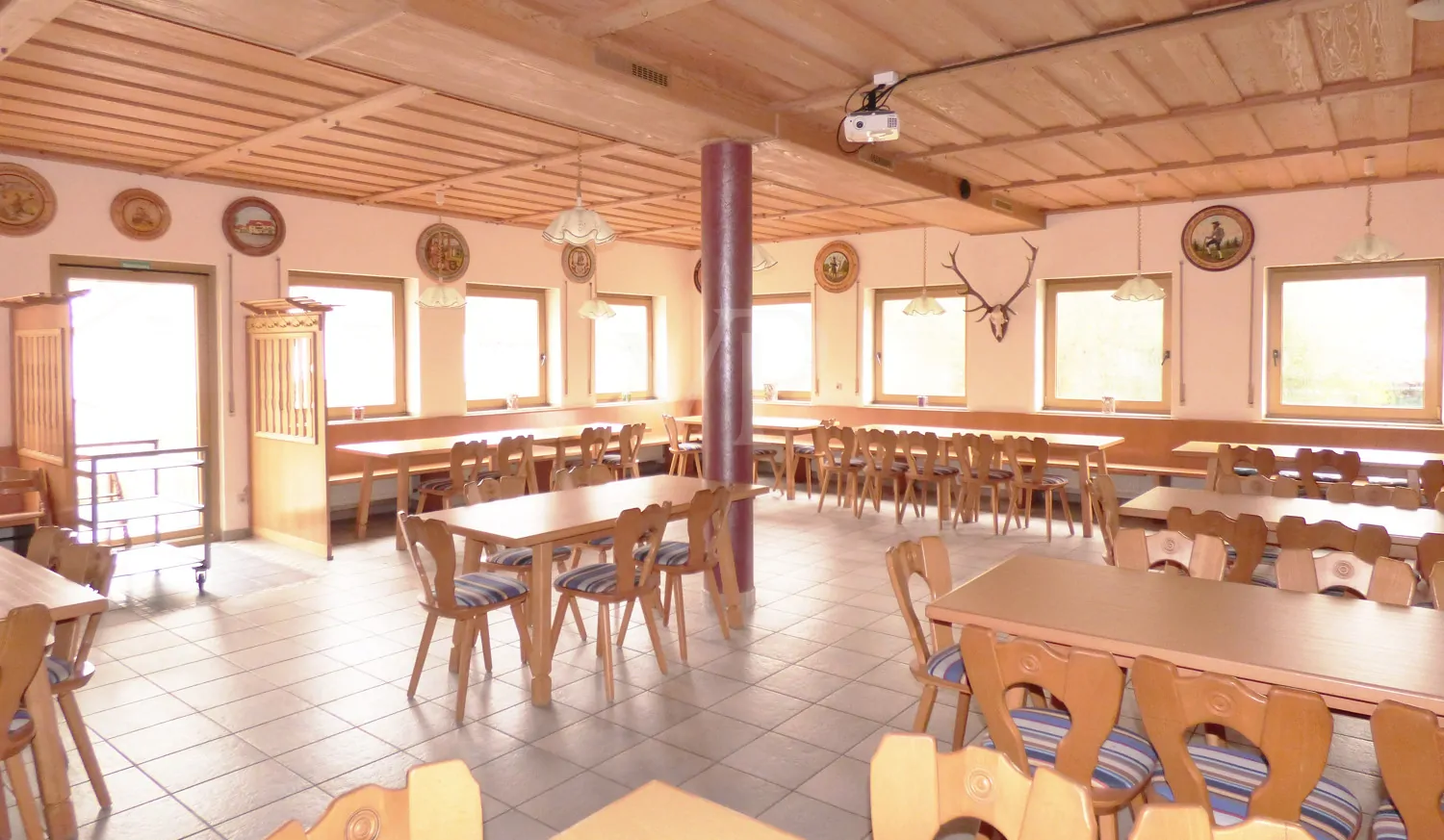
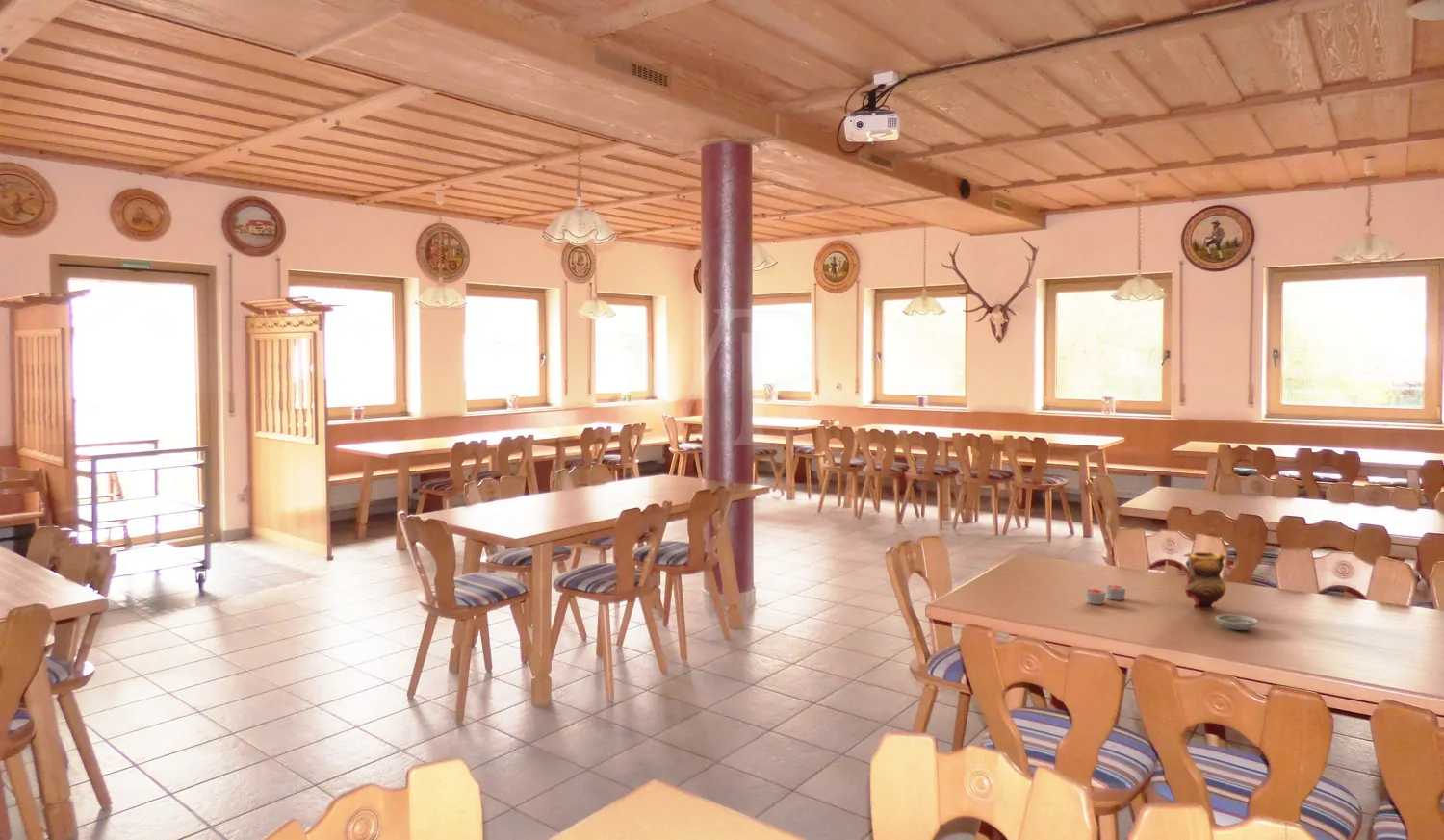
+ candle (1105, 593)
+ saucer (1236, 623)
+ teapot (1202, 575)
